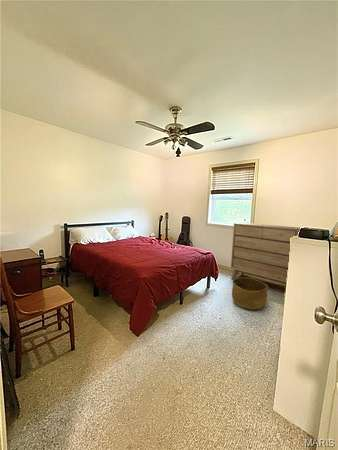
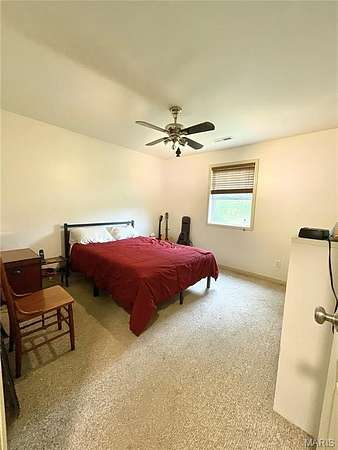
- basket (248, 293)
- dresser (264, 254)
